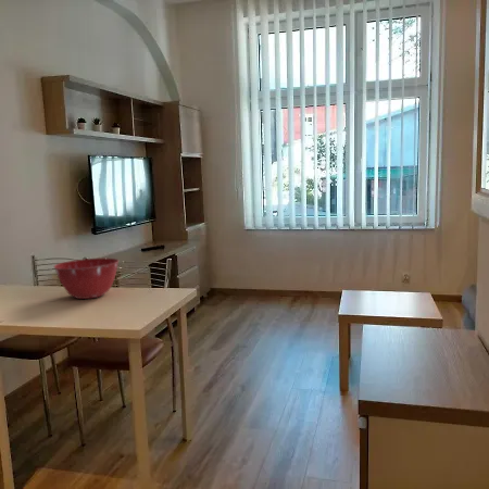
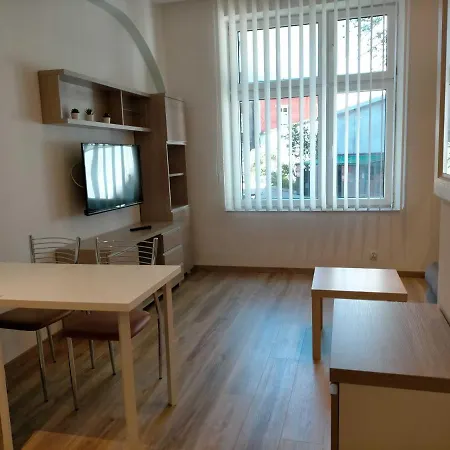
- mixing bowl (88, 278)
